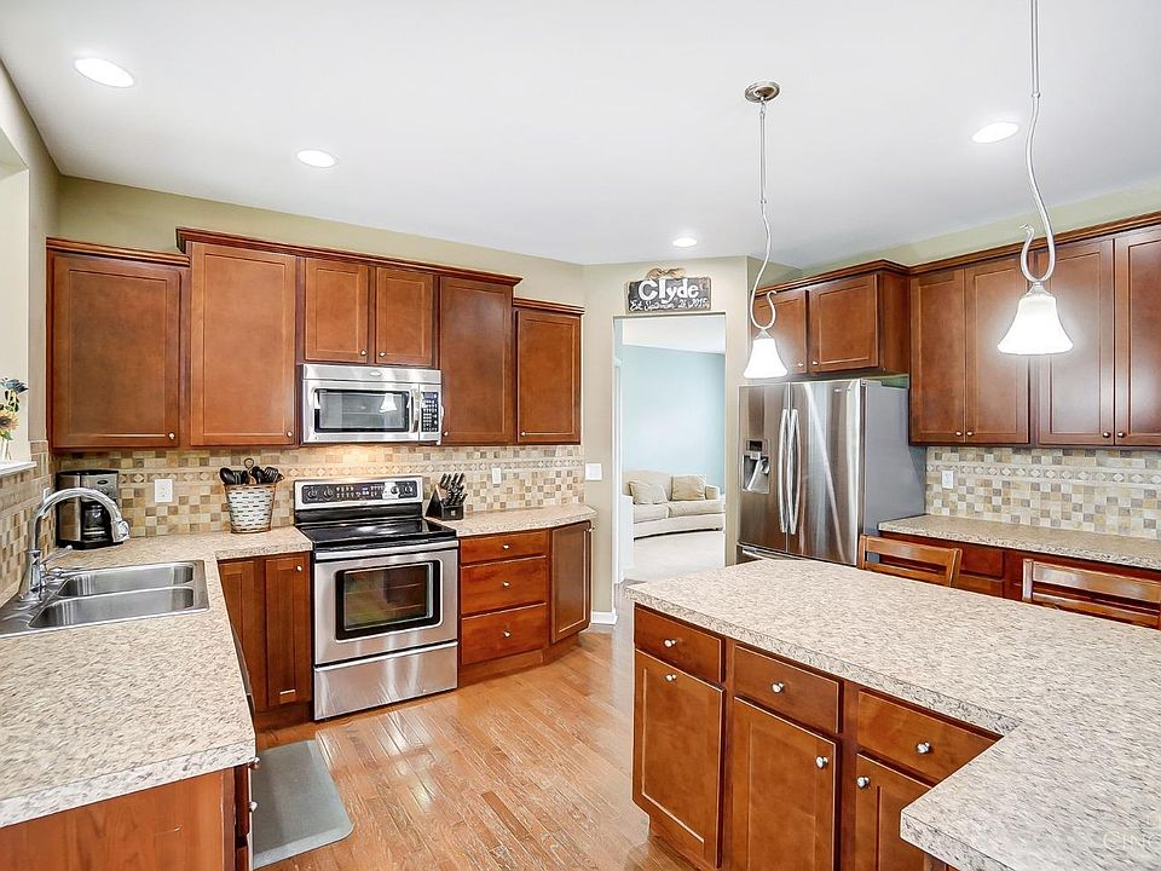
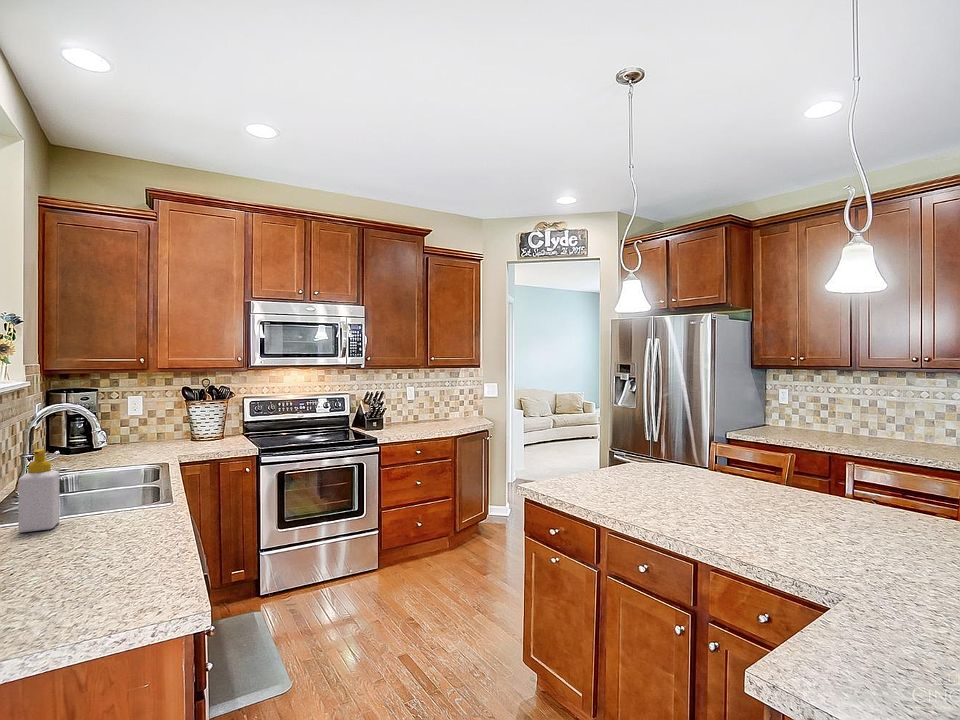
+ soap bottle (39, 488)
